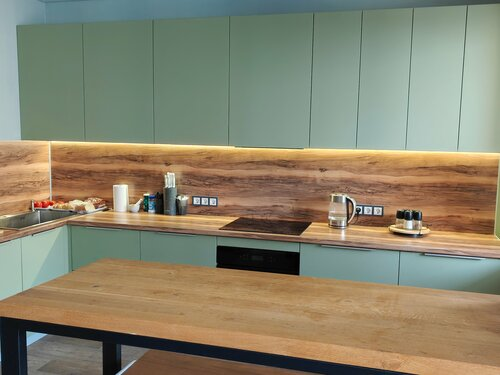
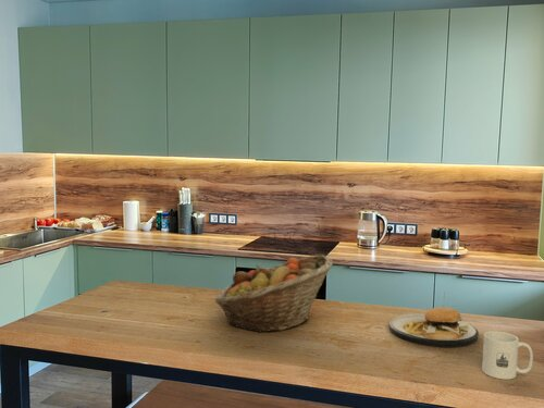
+ fruit basket (275, 287)
+ mug (507, 355)
+ plate (433, 311)
